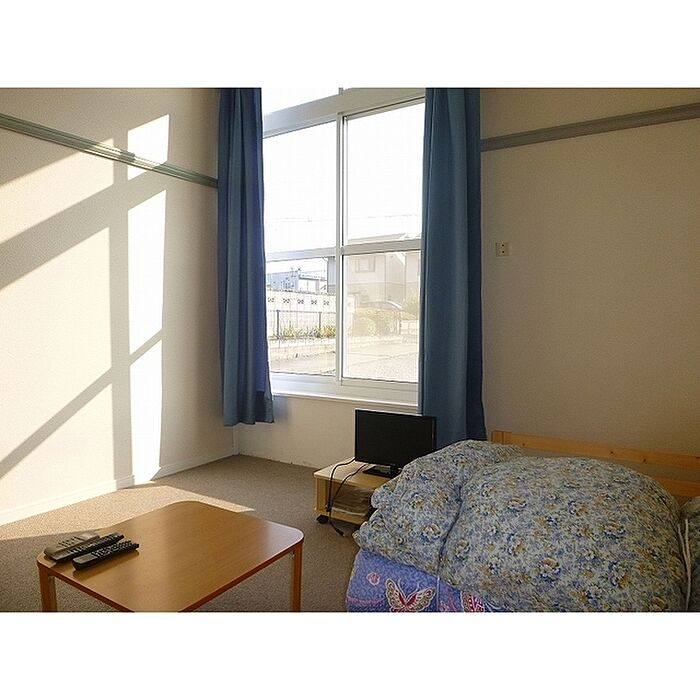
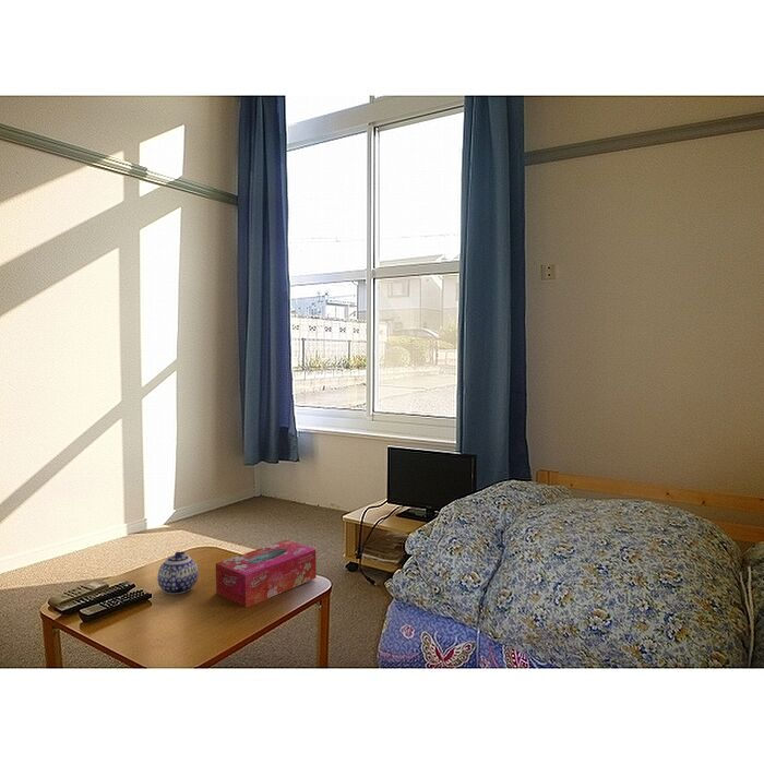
+ tissue box (267, 571)
+ teapot (178, 571)
